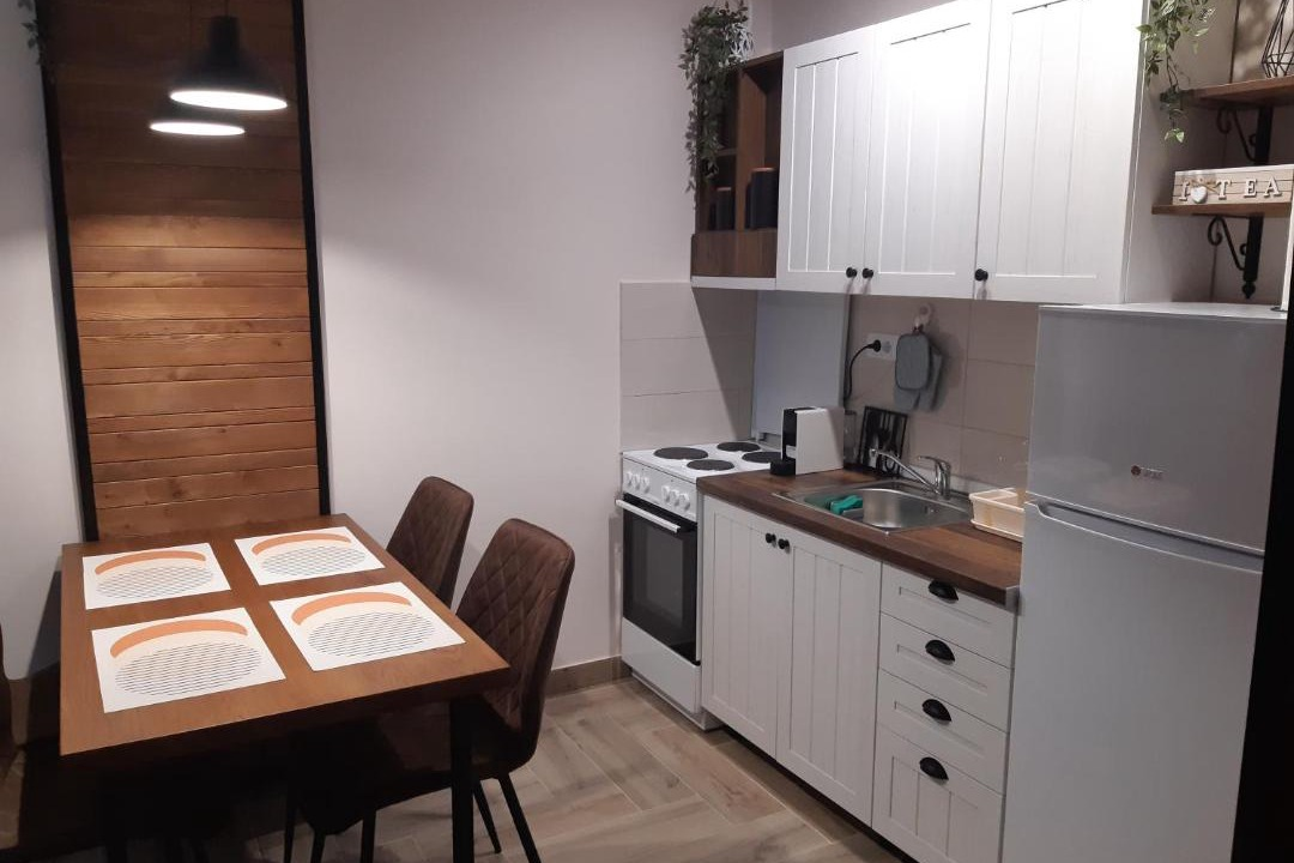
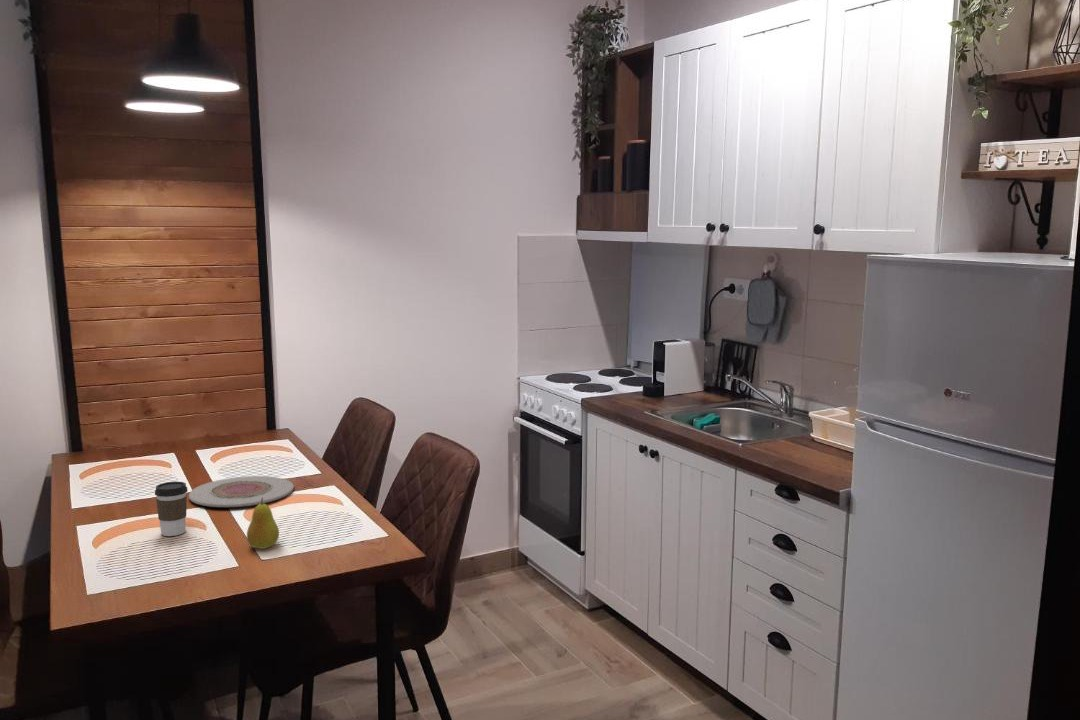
+ plate (242, 490)
+ fruit (262, 522)
+ coffee cup (172, 508)
